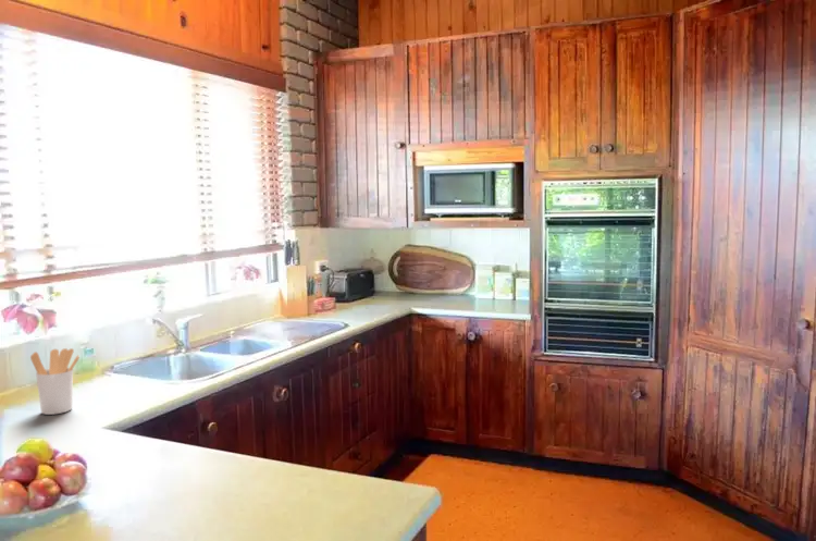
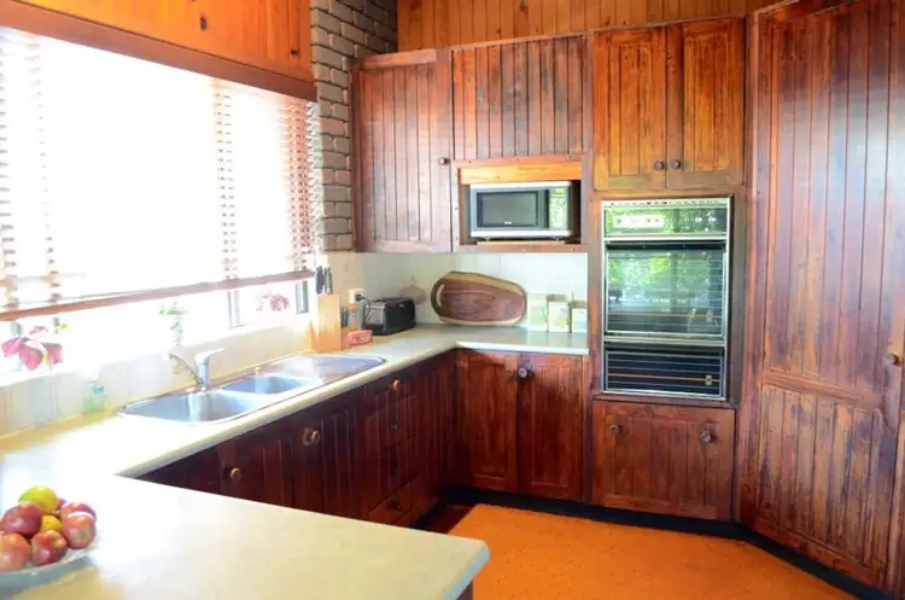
- utensil holder (58, 379)
